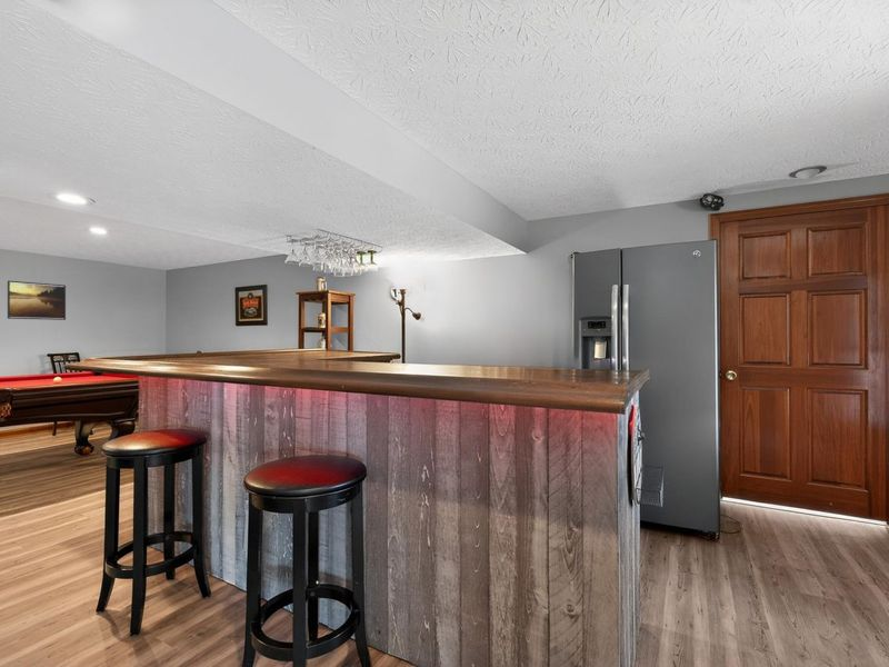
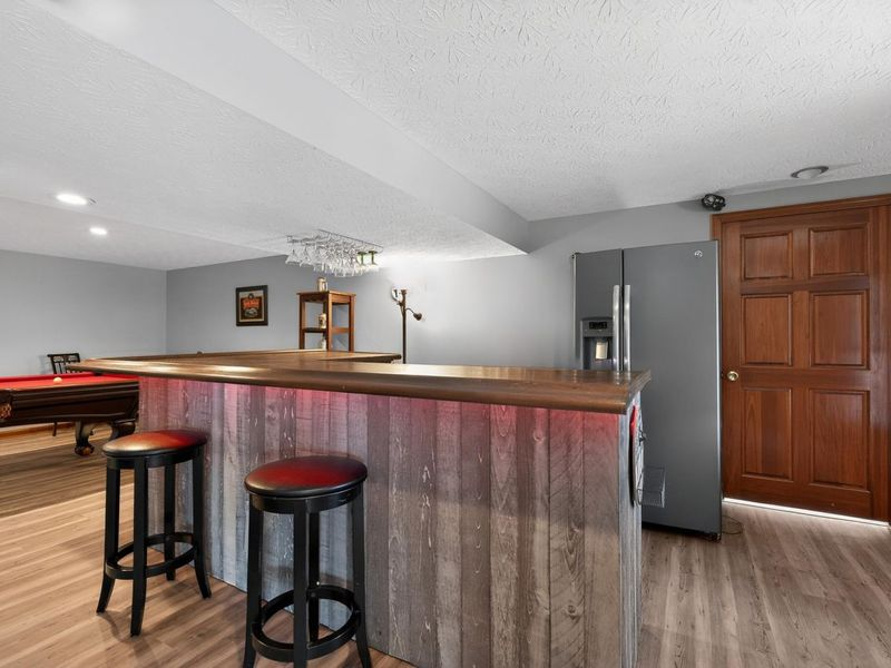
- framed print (38, 300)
